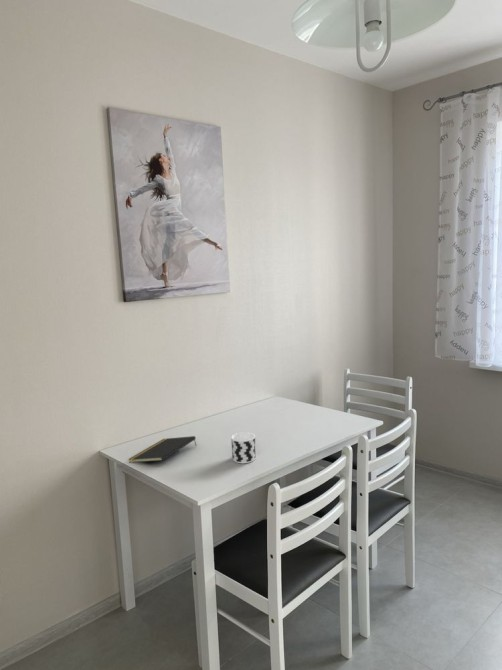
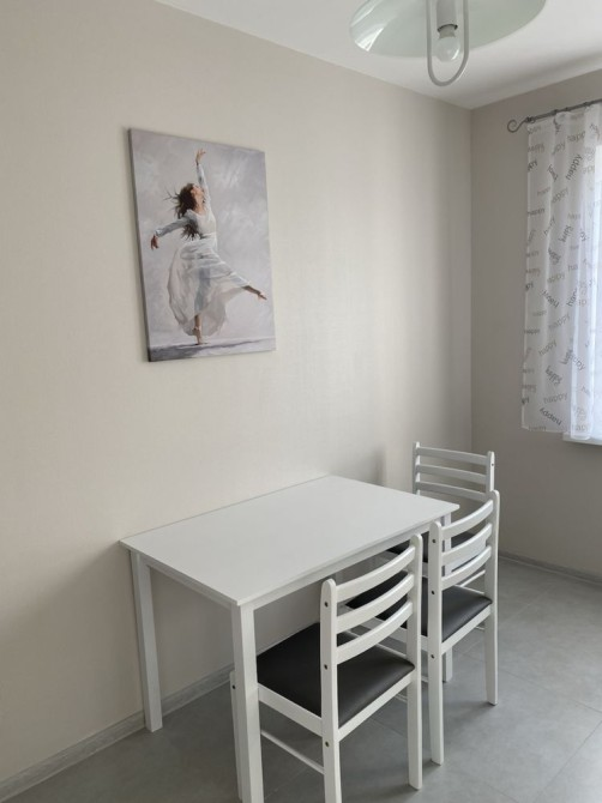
- cup (245, 446)
- notepad (163, 449)
